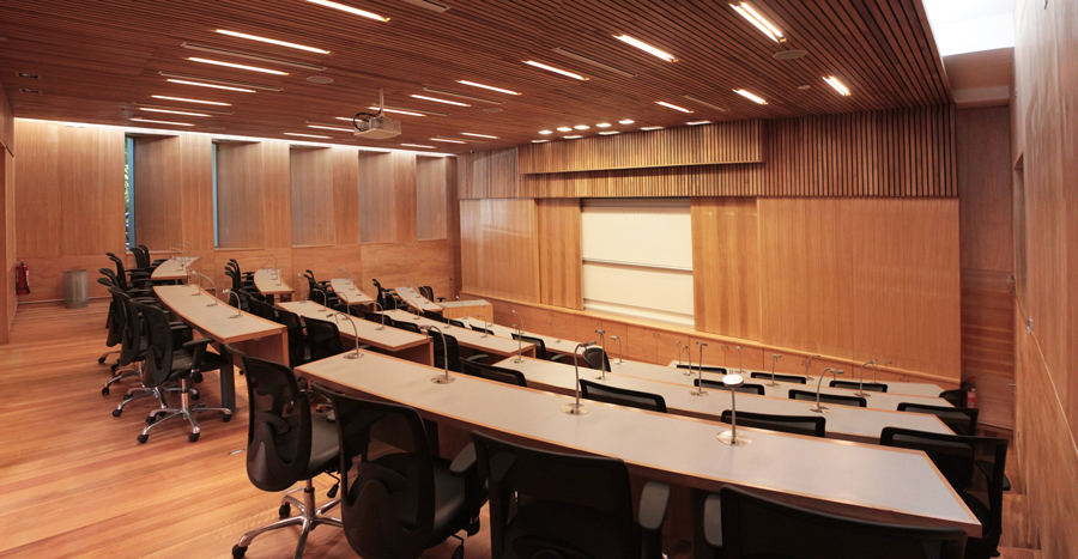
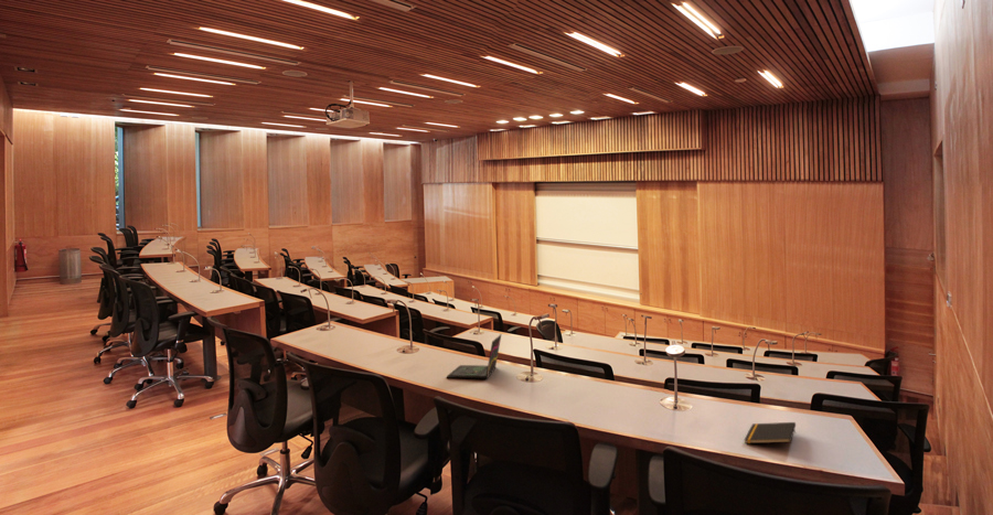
+ notepad (770, 432)
+ laptop (473, 365)
